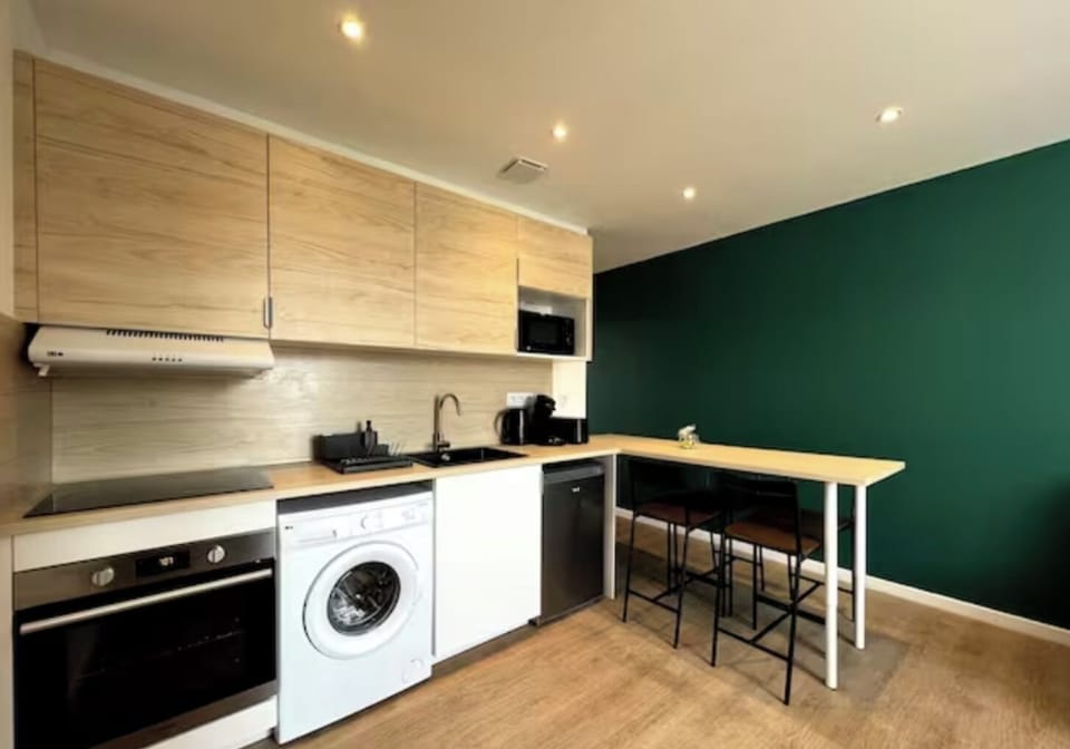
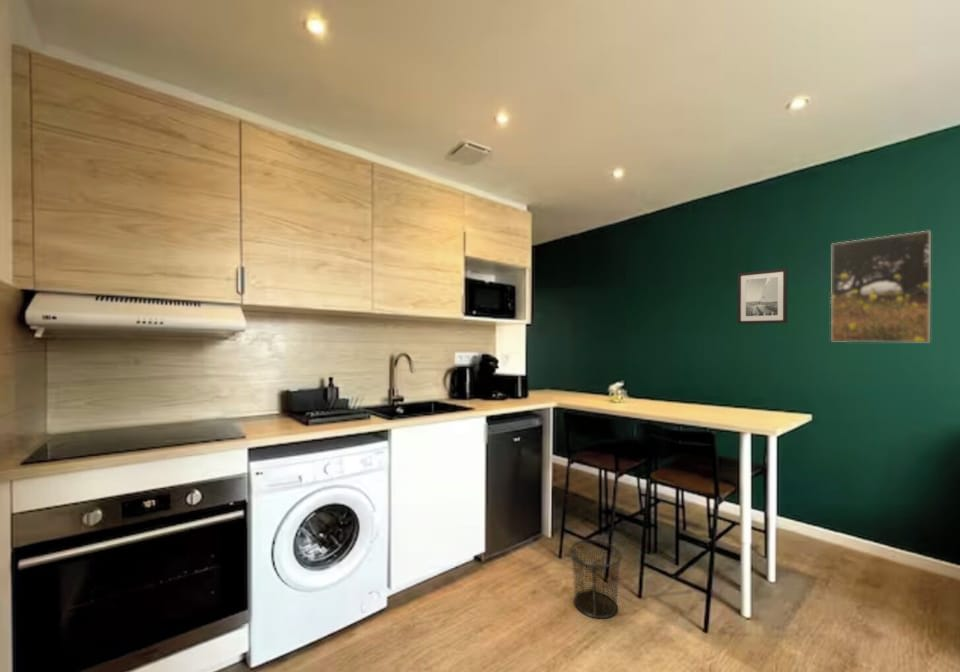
+ waste bin (595, 578)
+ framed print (877, 289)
+ wall art (761, 297)
